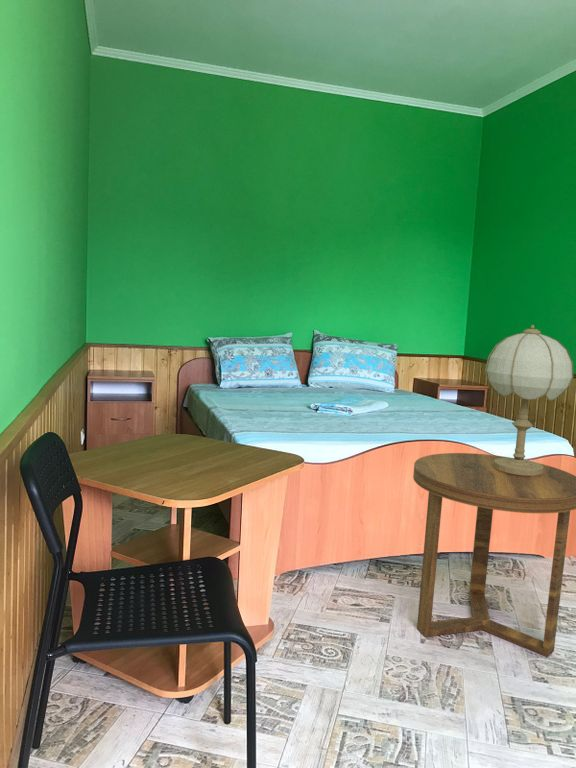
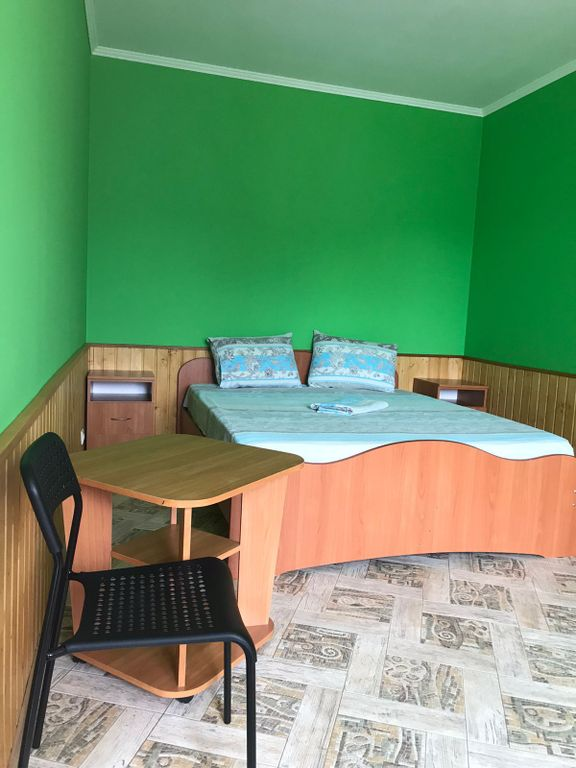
- side table (488, 550)
- table lamp (524, 398)
